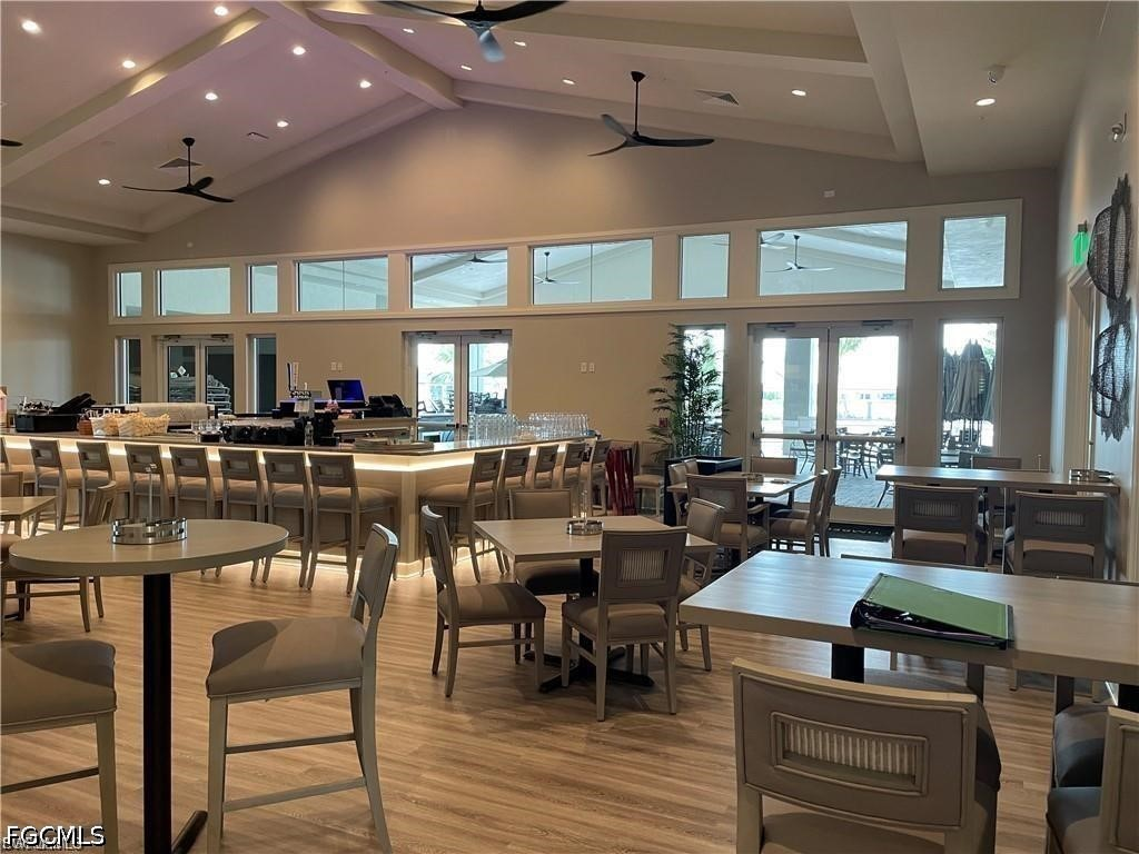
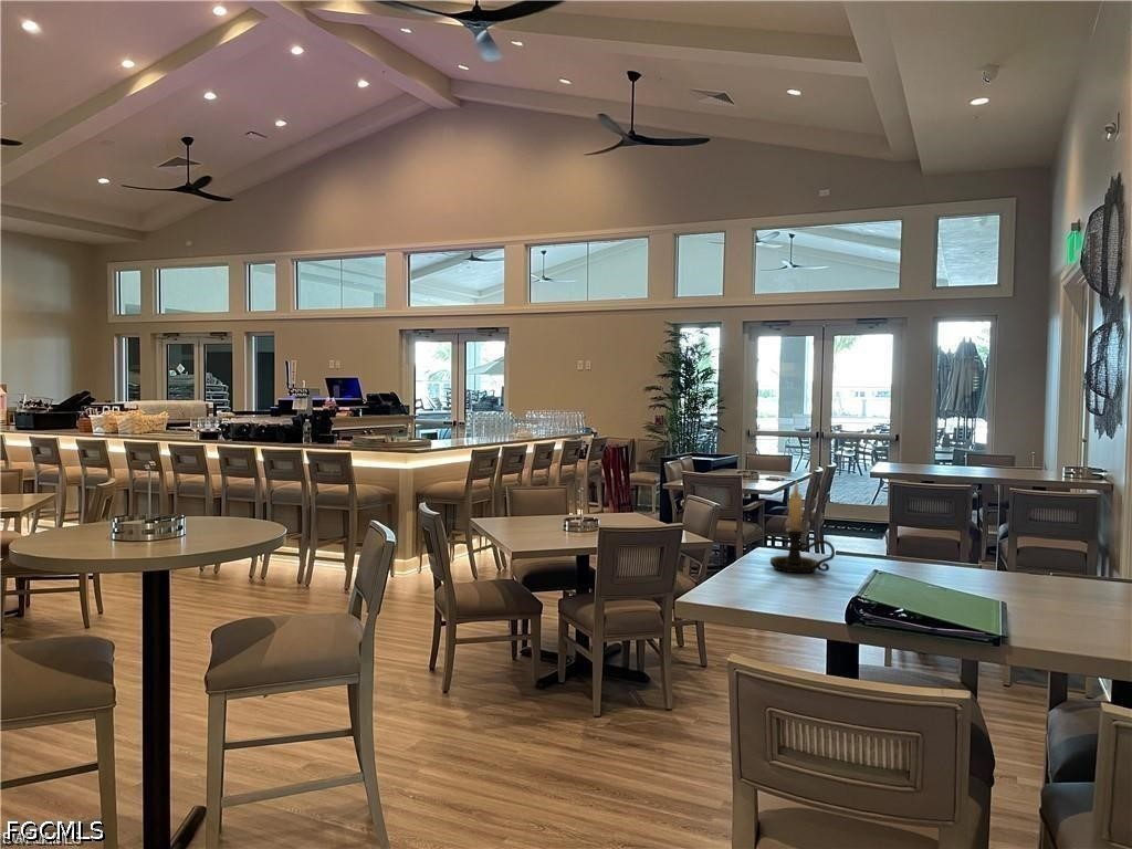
+ candle holder (800, 524)
